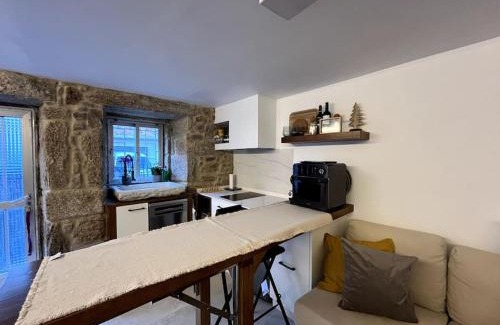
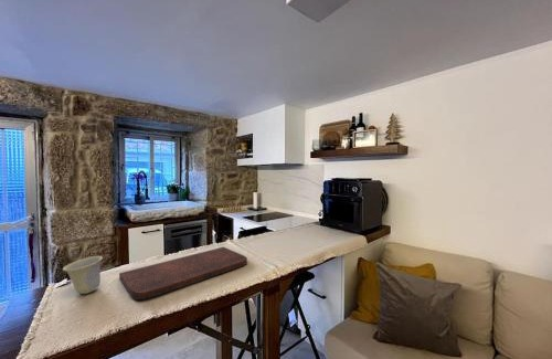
+ cutting board (190, 267)
+ cup (84, 276)
